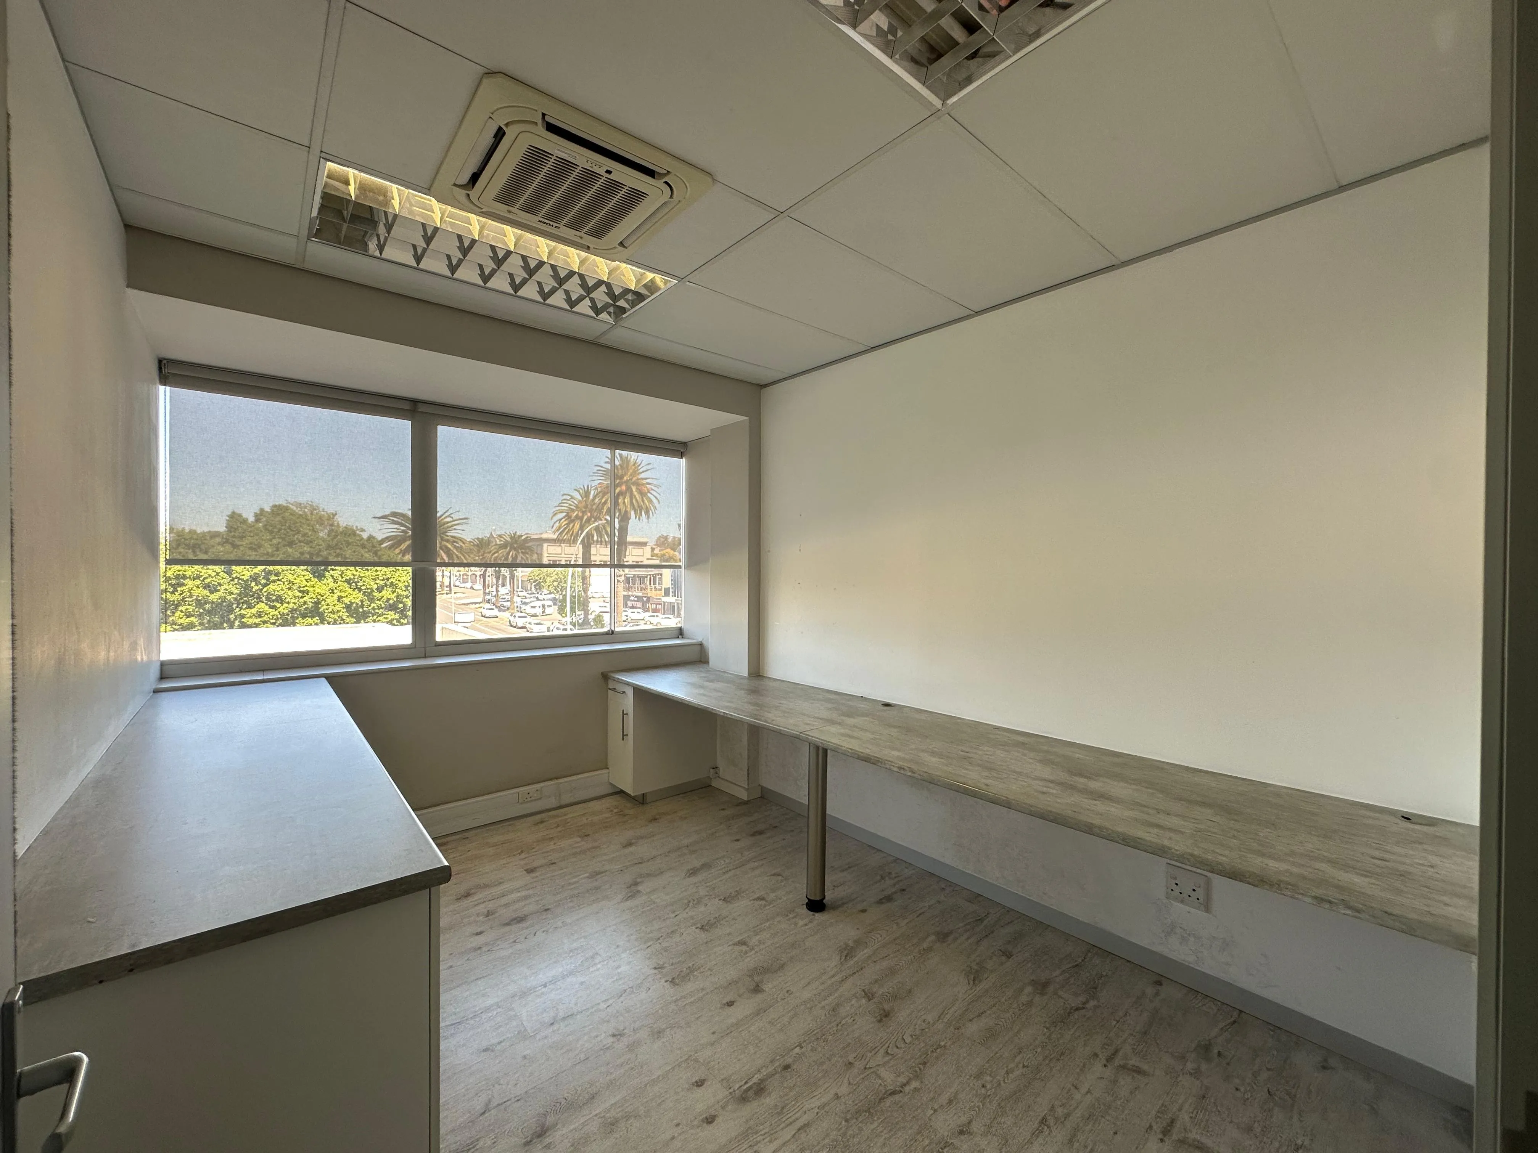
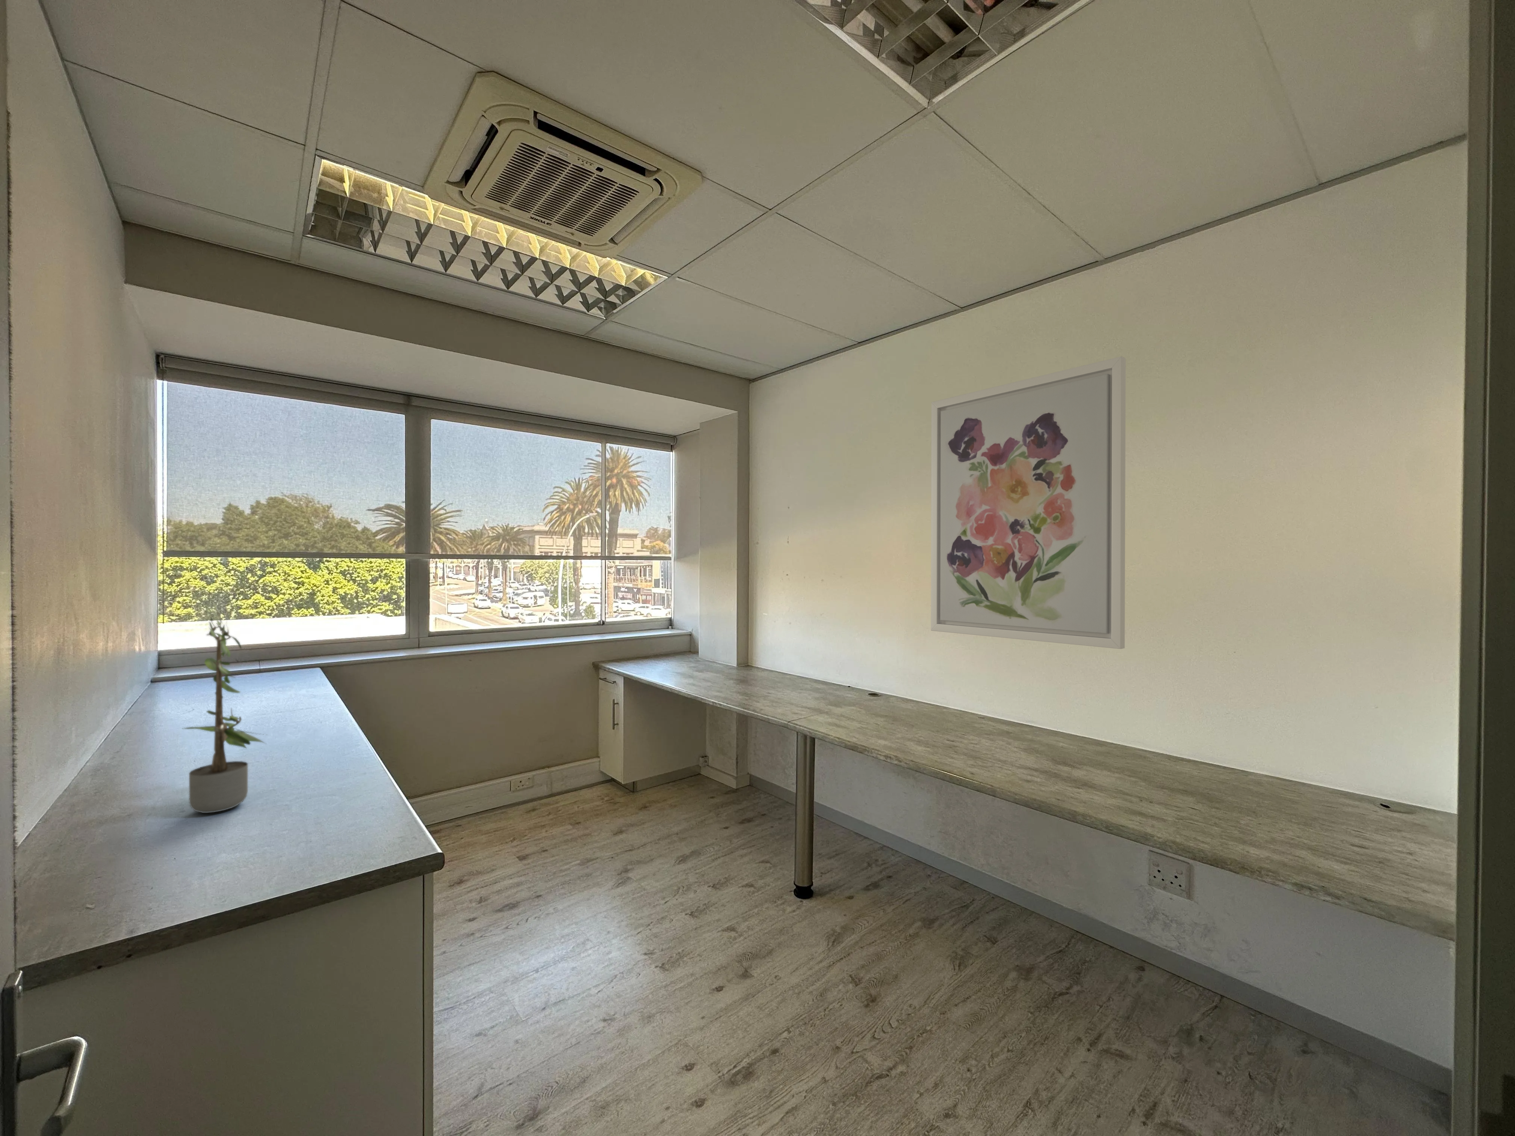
+ wall art (1016, 511)
+ potted plant (231, 709)
